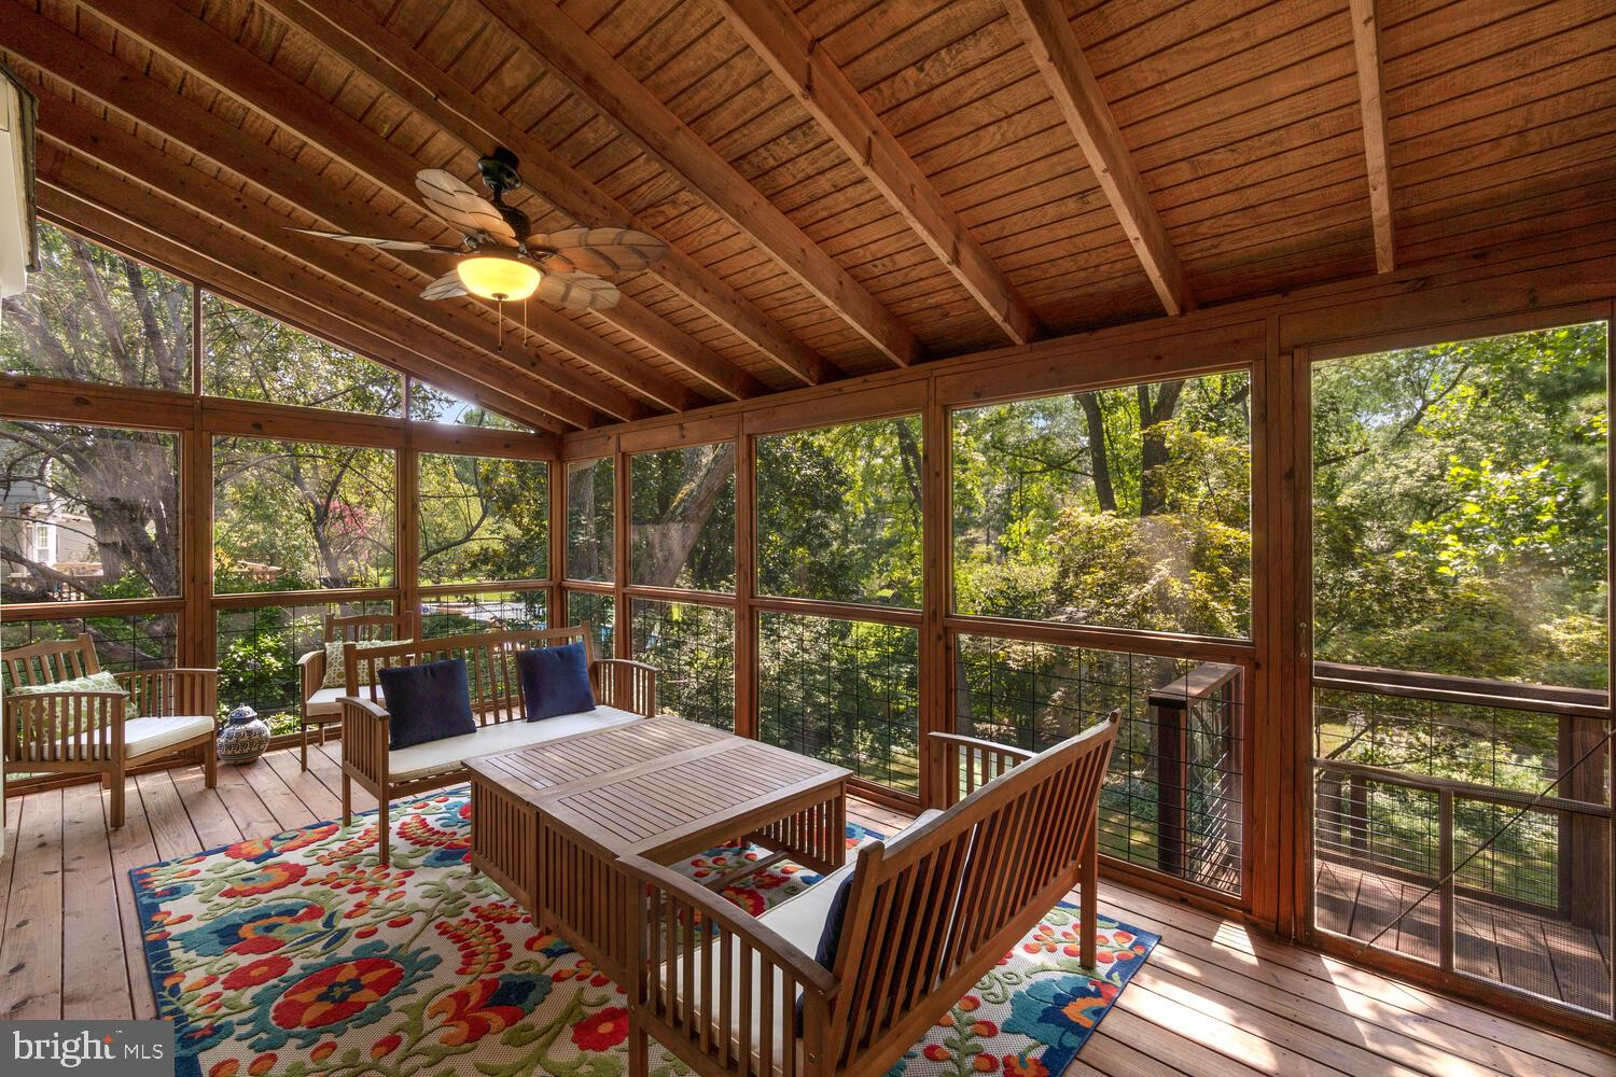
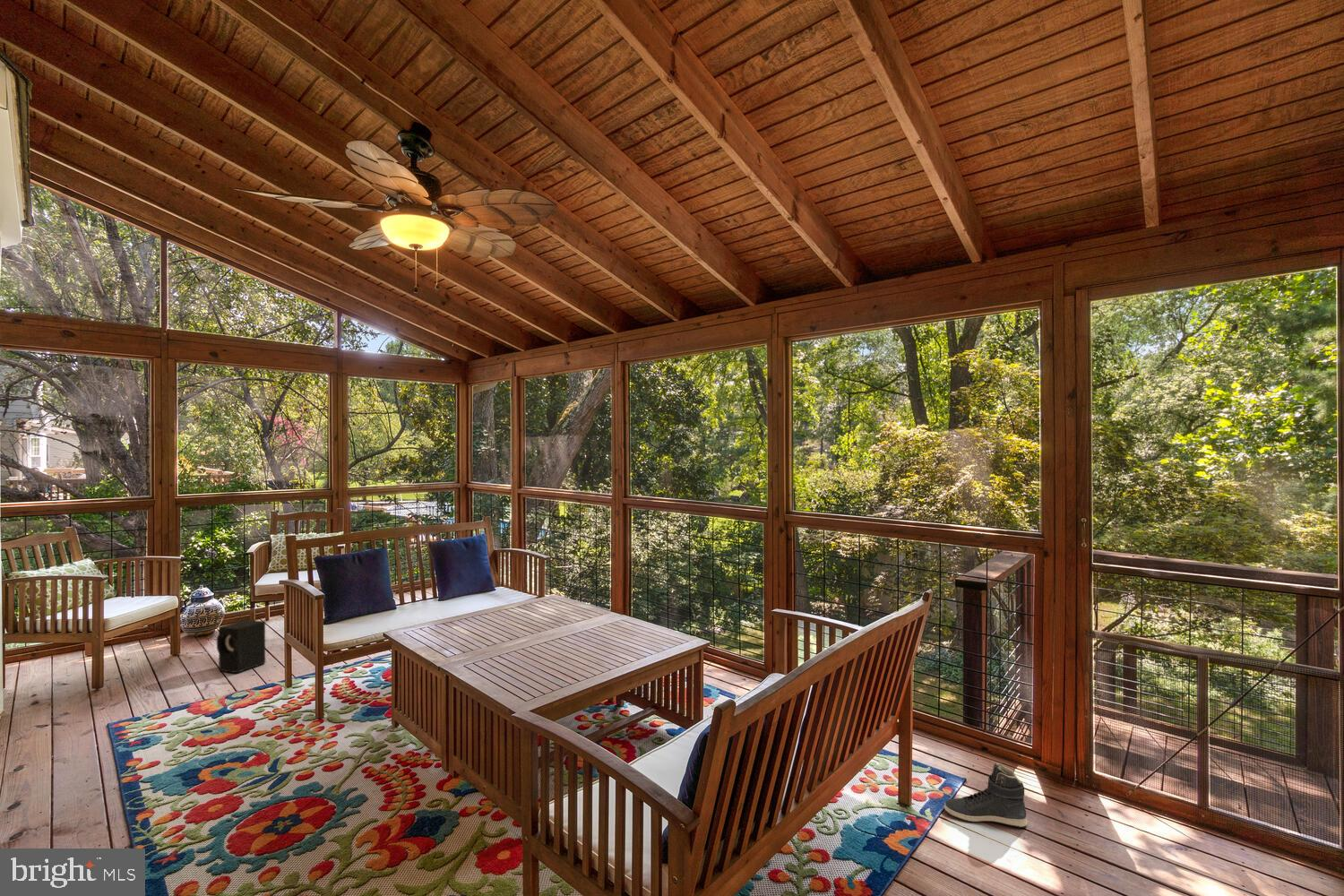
+ speaker (241, 645)
+ sneaker (985, 790)
